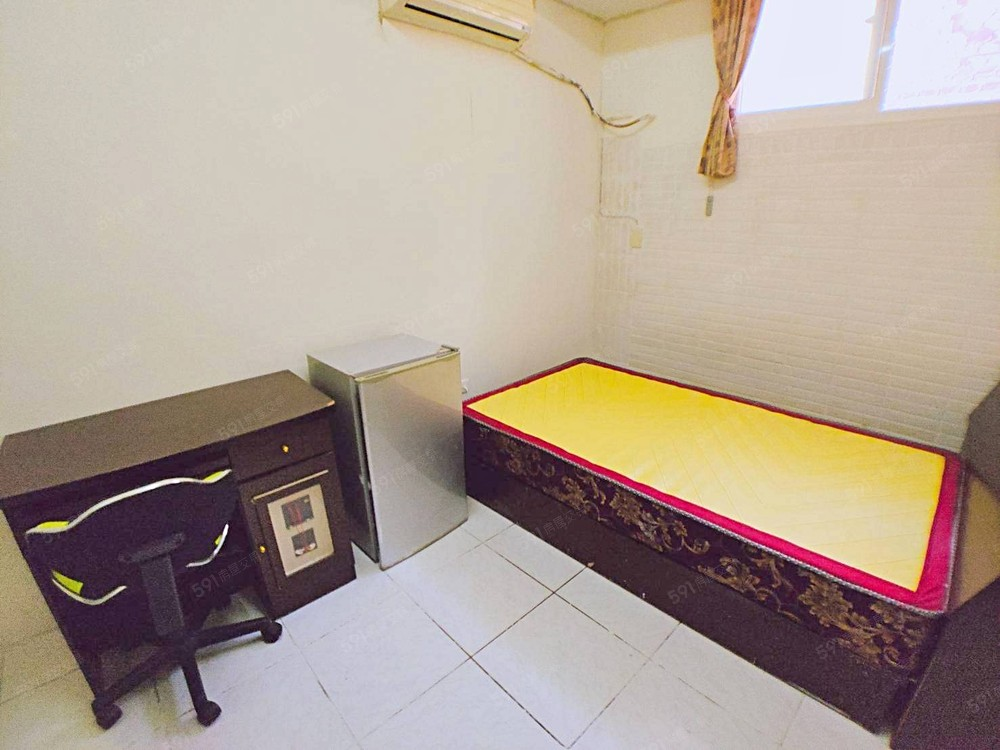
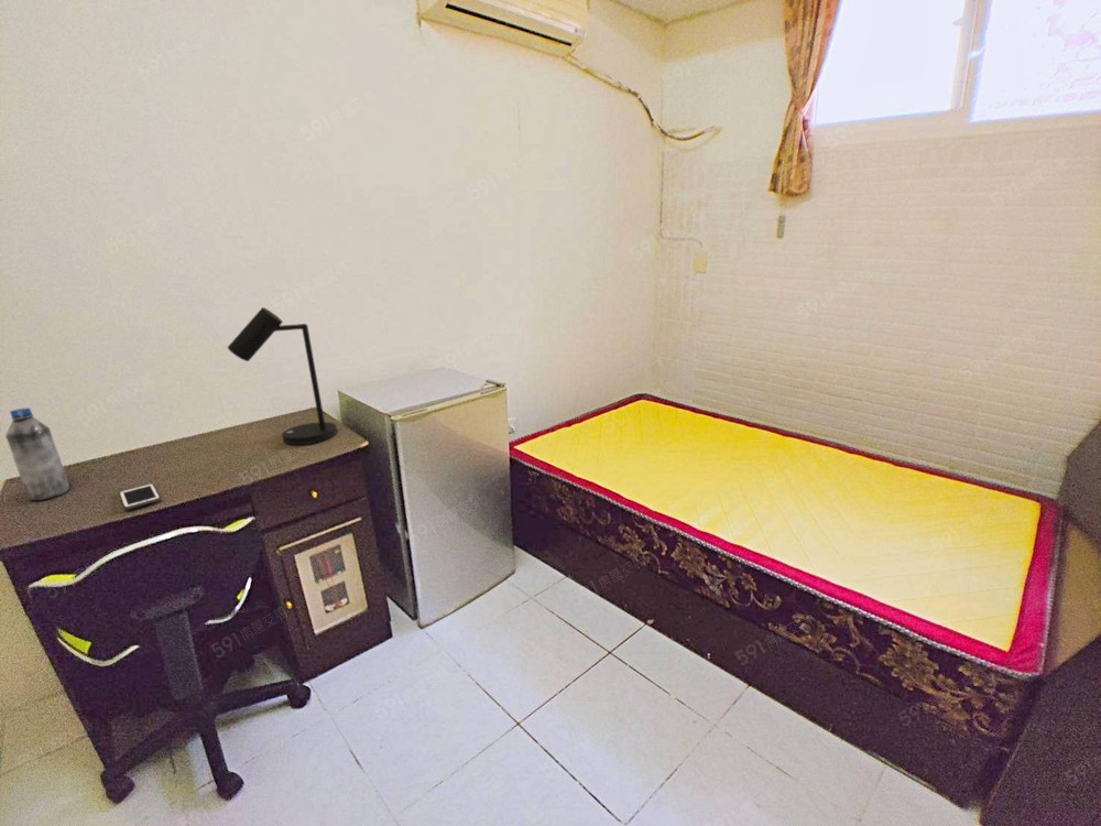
+ desk lamp (309, 371)
+ water bottle (35, 453)
+ cell phone (139, 496)
